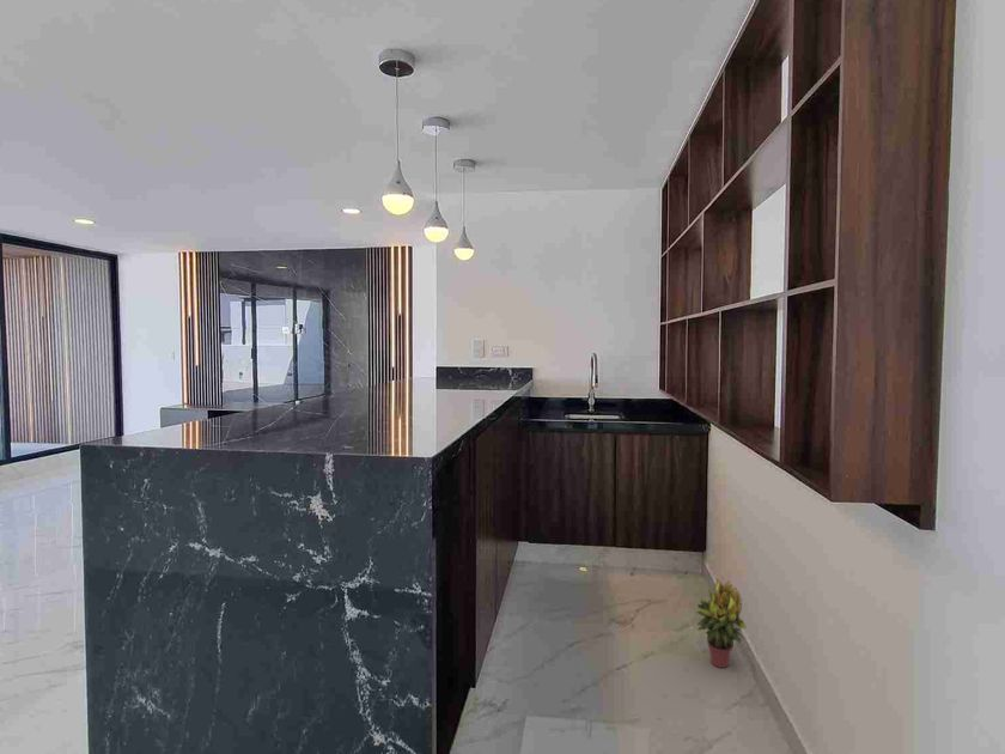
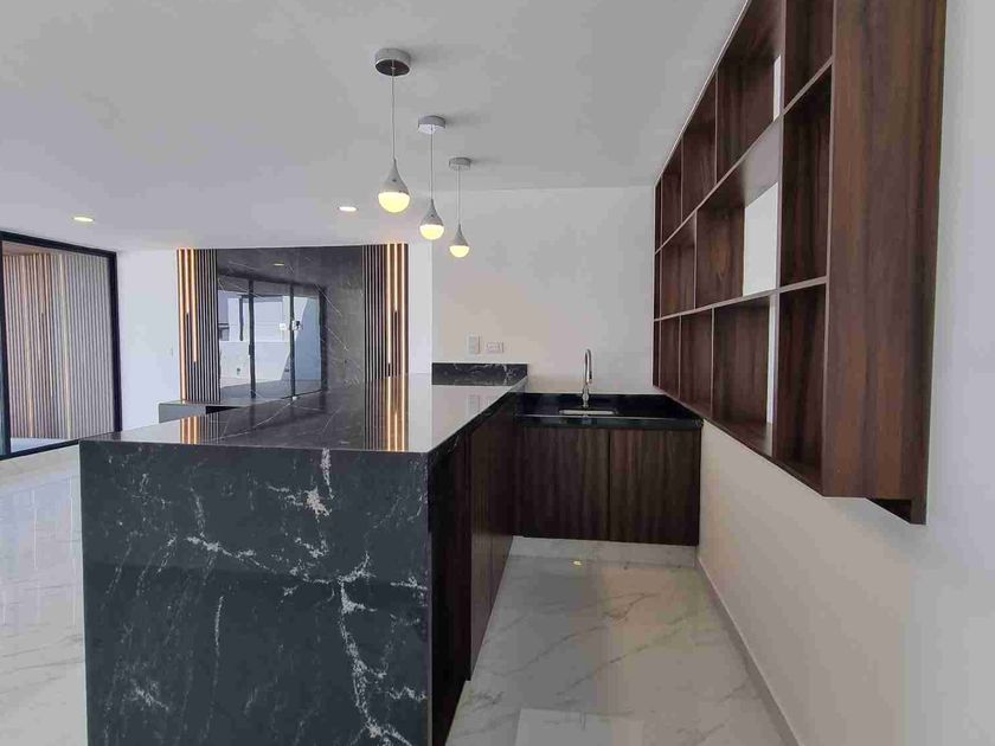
- potted plant (720, 624)
